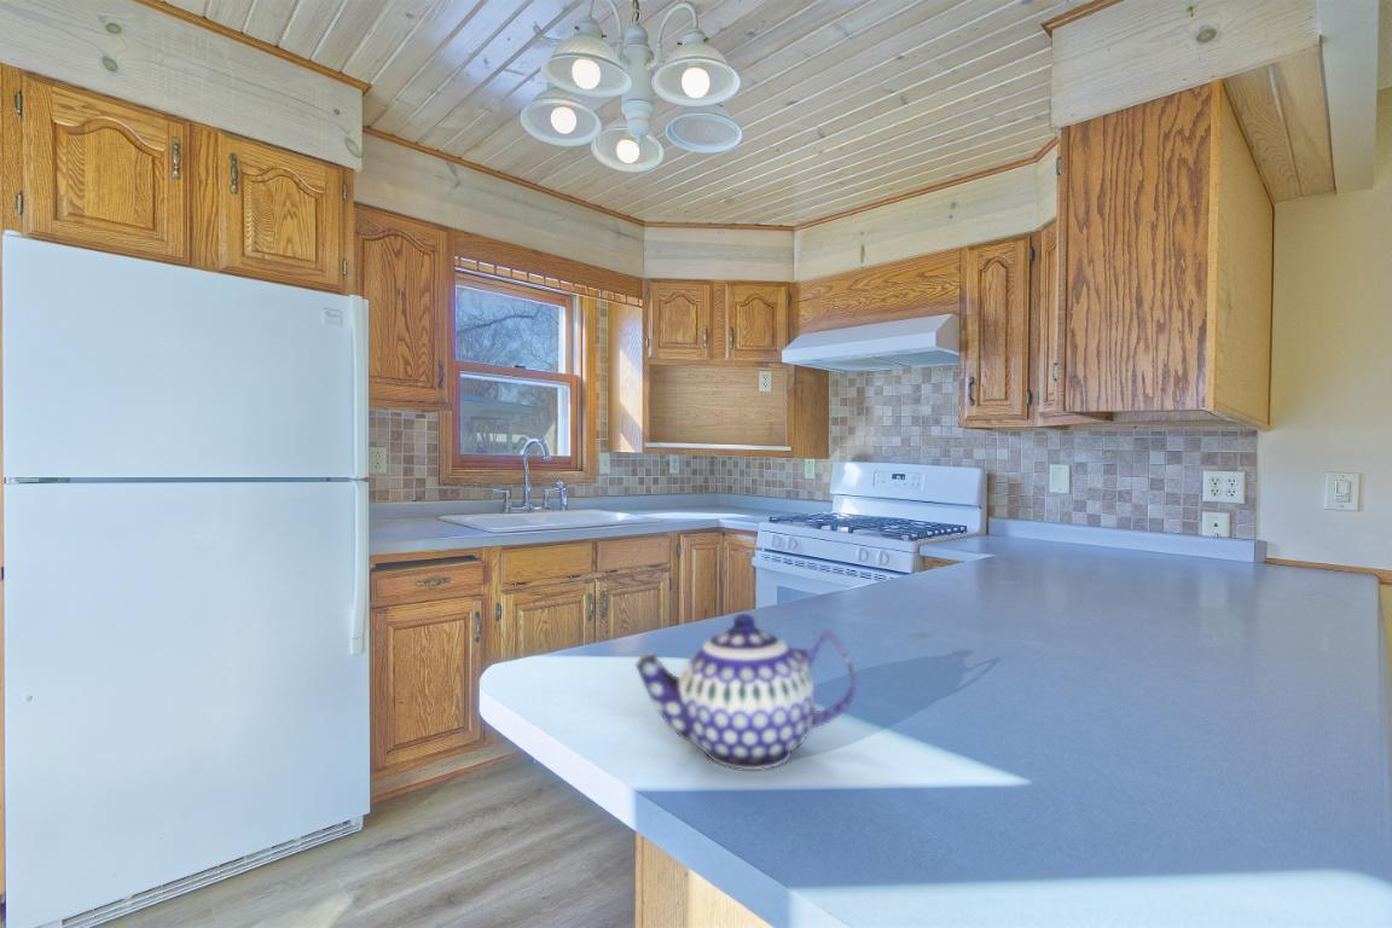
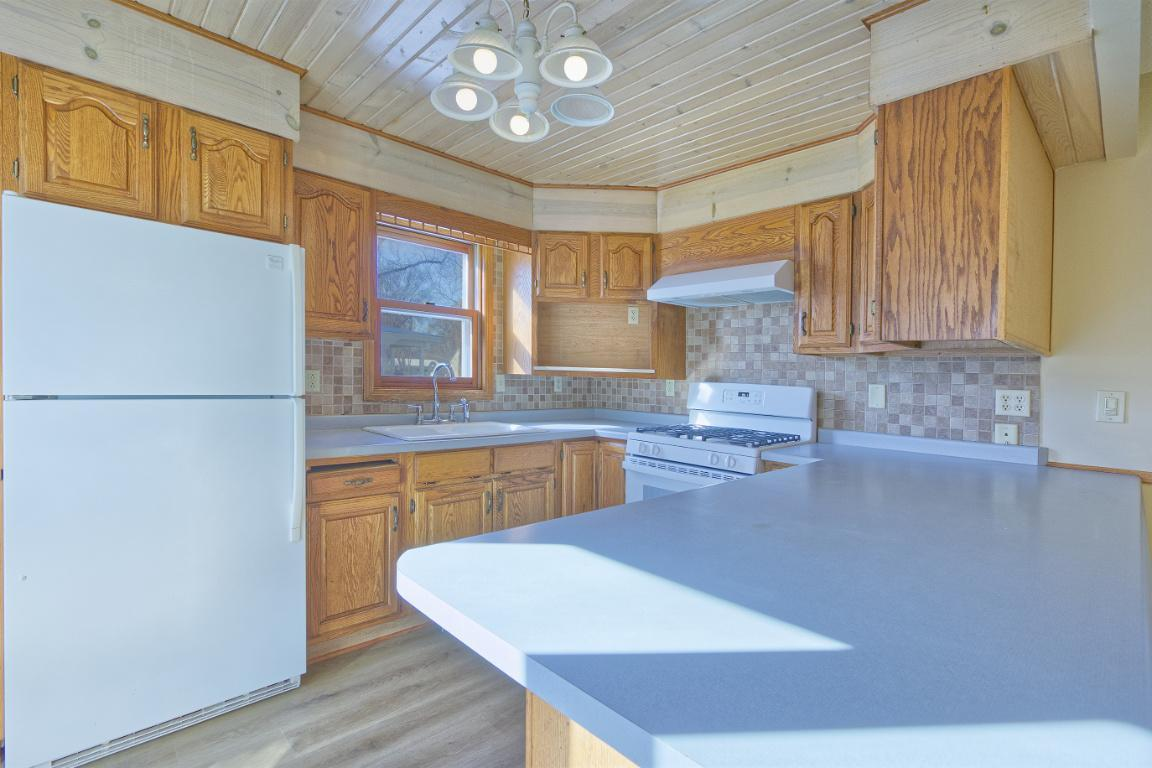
- teapot (748, 680)
